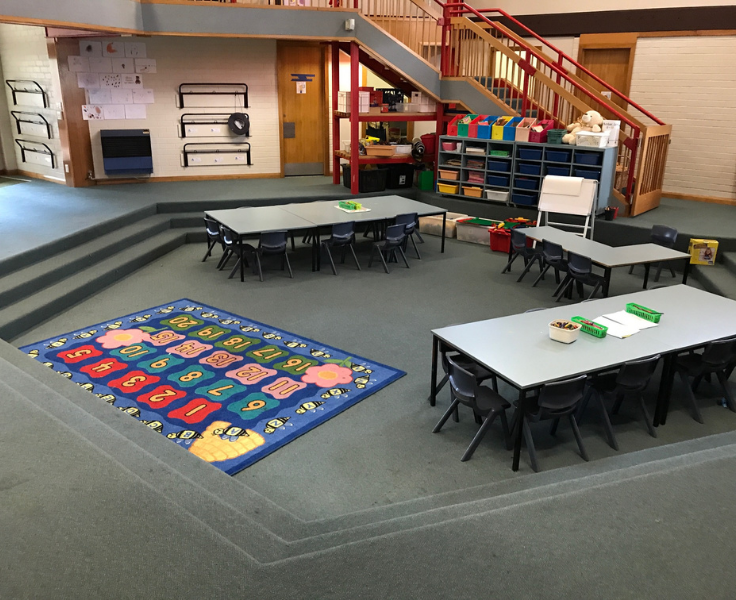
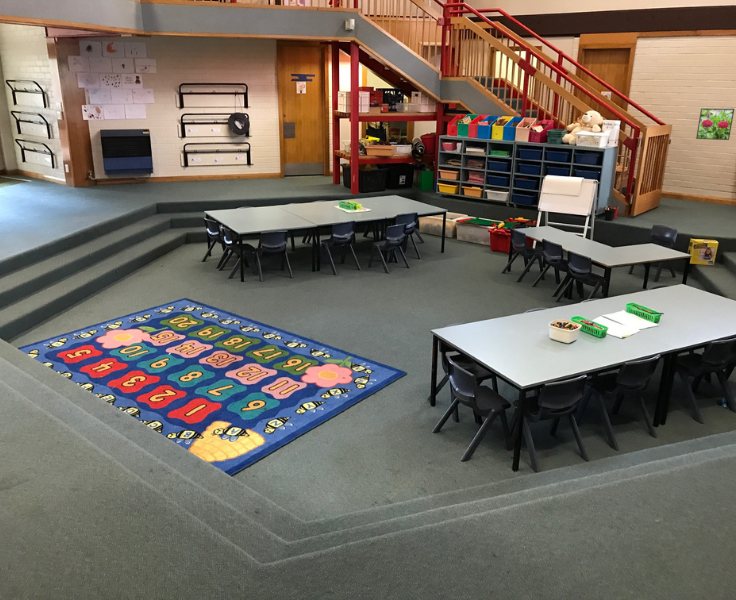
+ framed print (714, 124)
